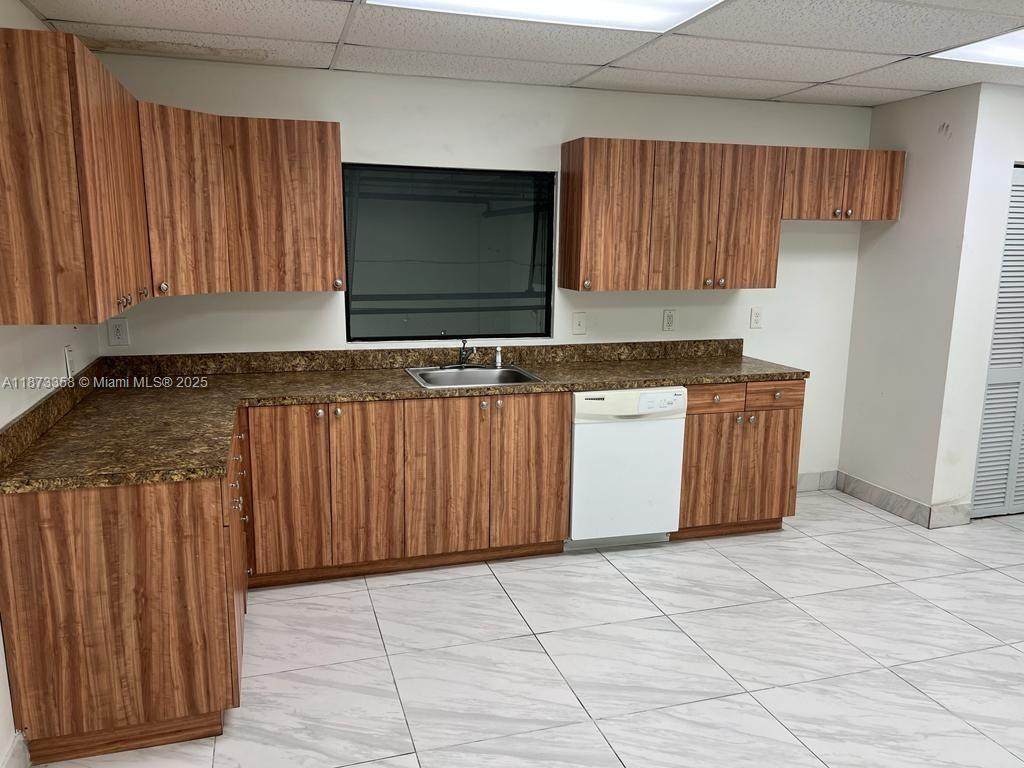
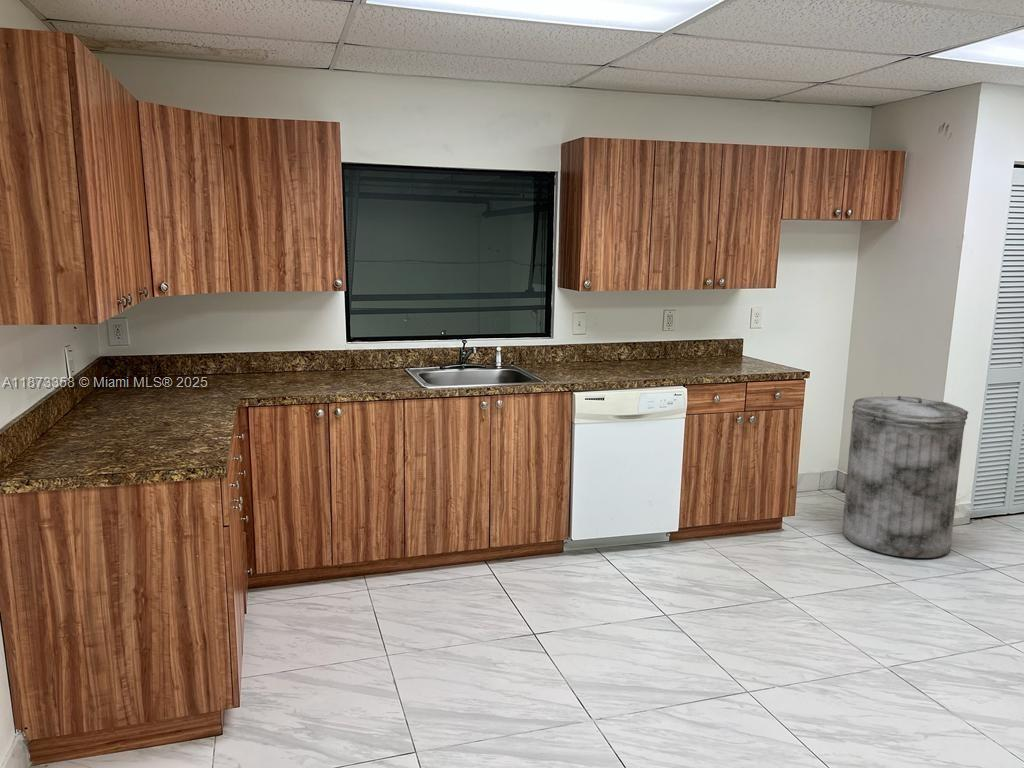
+ trash can (902, 469)
